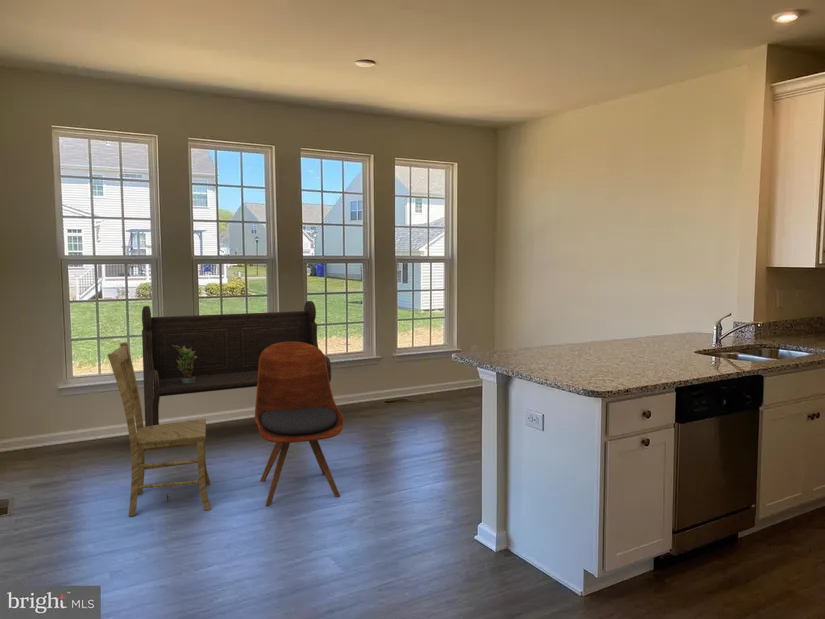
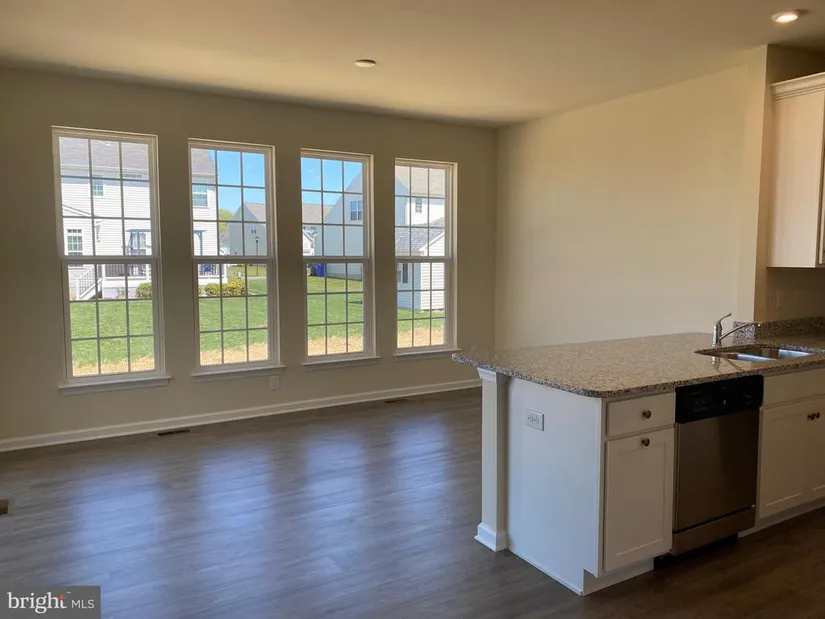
- bench (240, 365)
- dining chair (297, 418)
- potted plant (184, 362)
- dining chair (163, 424)
